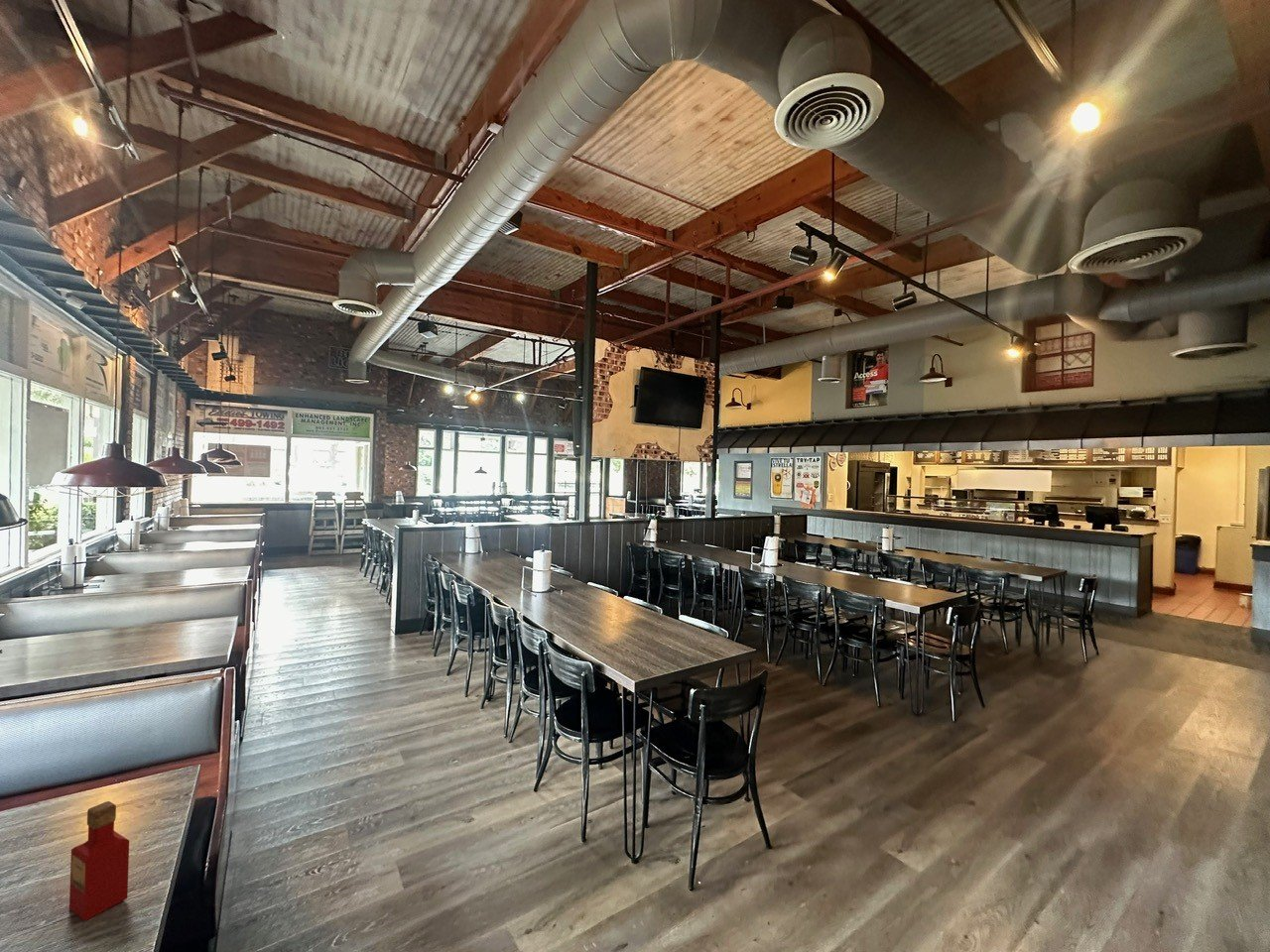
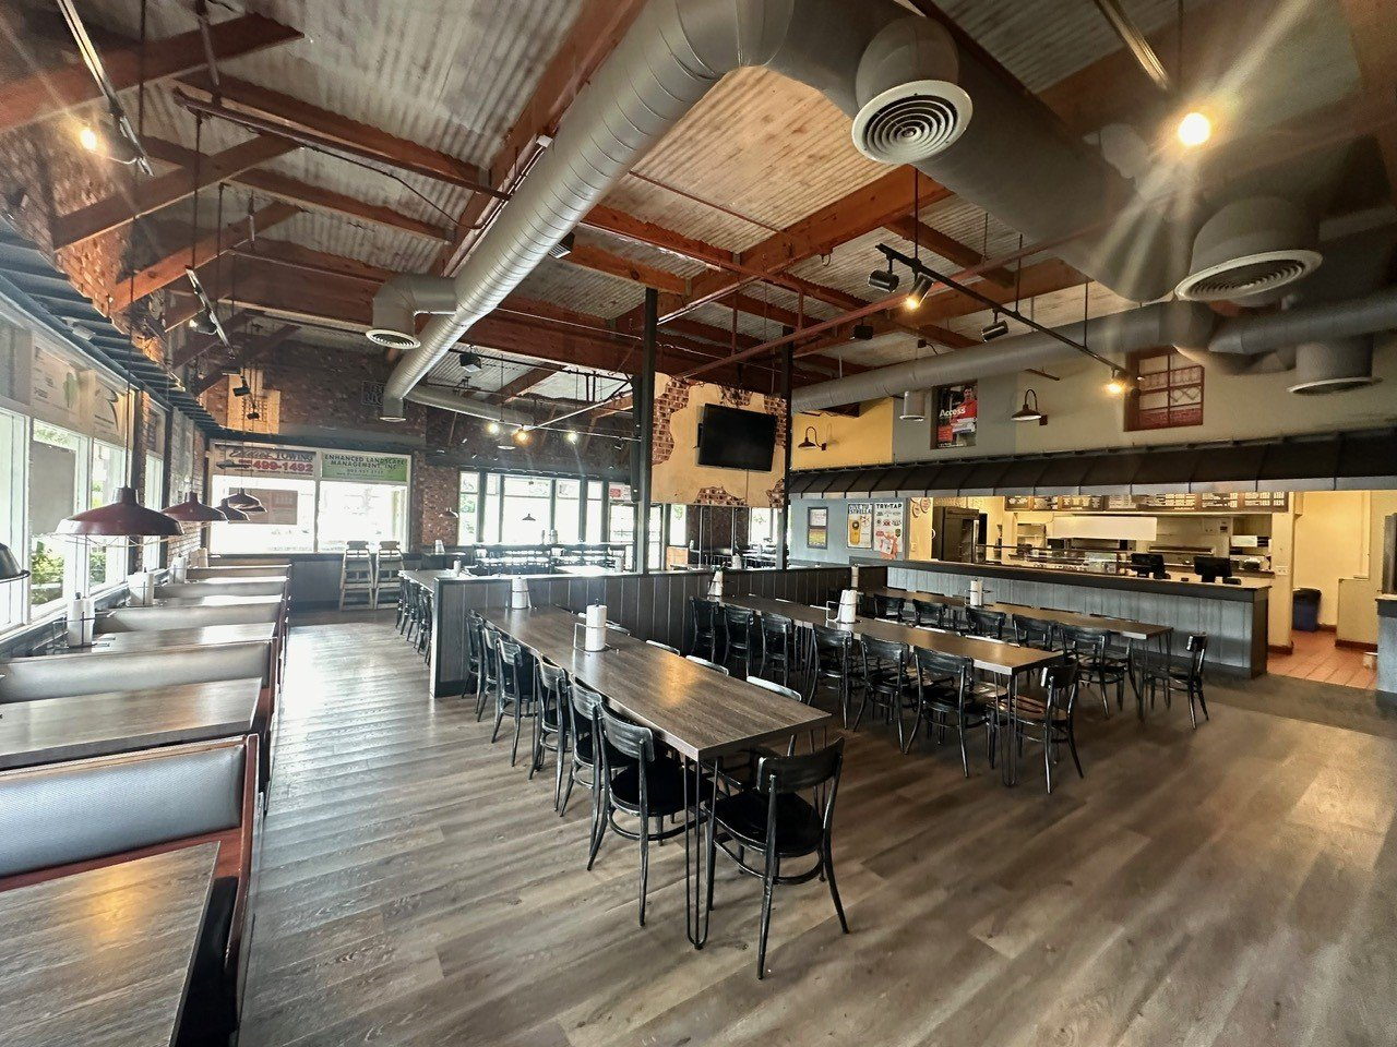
- tabasco sauce (100, 855)
